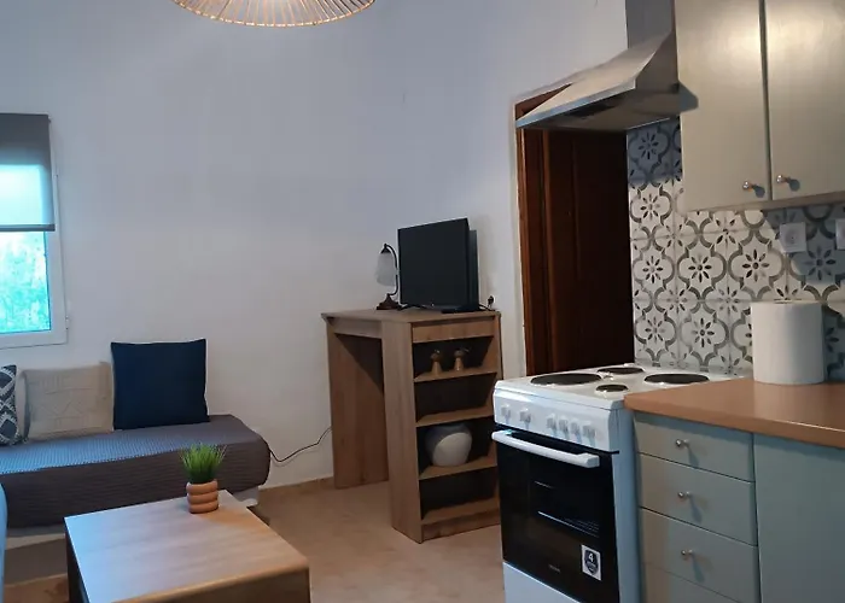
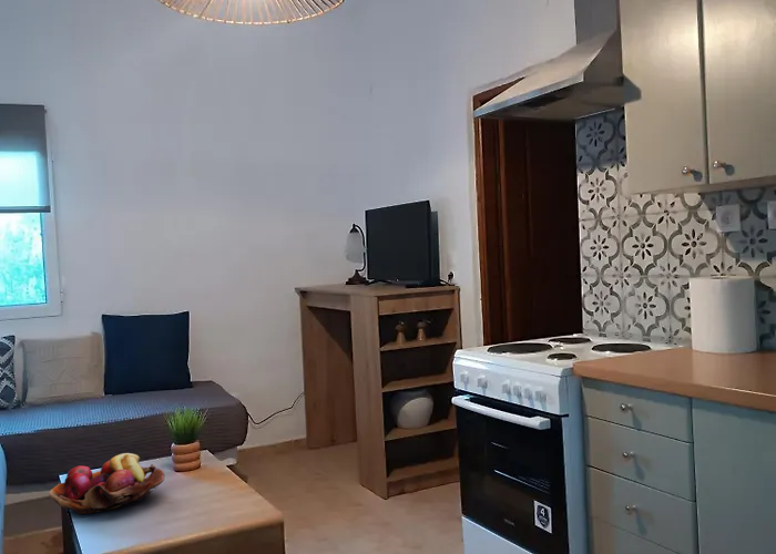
+ fruit basket (111, 480)
